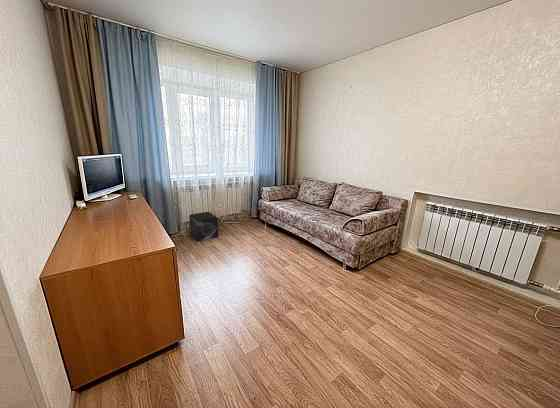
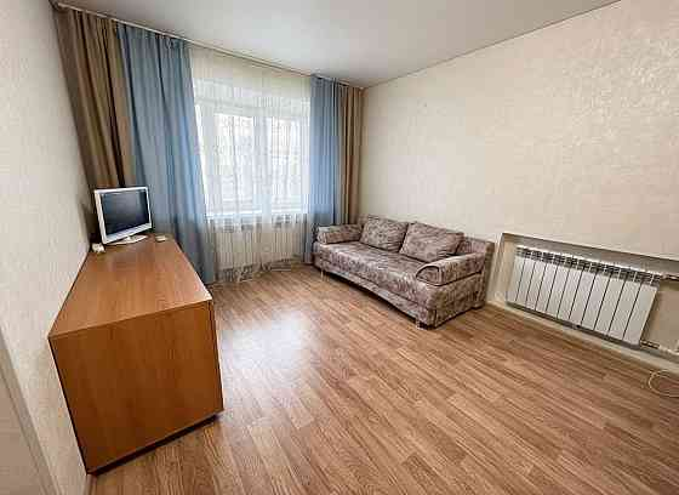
- speaker (204, 225)
